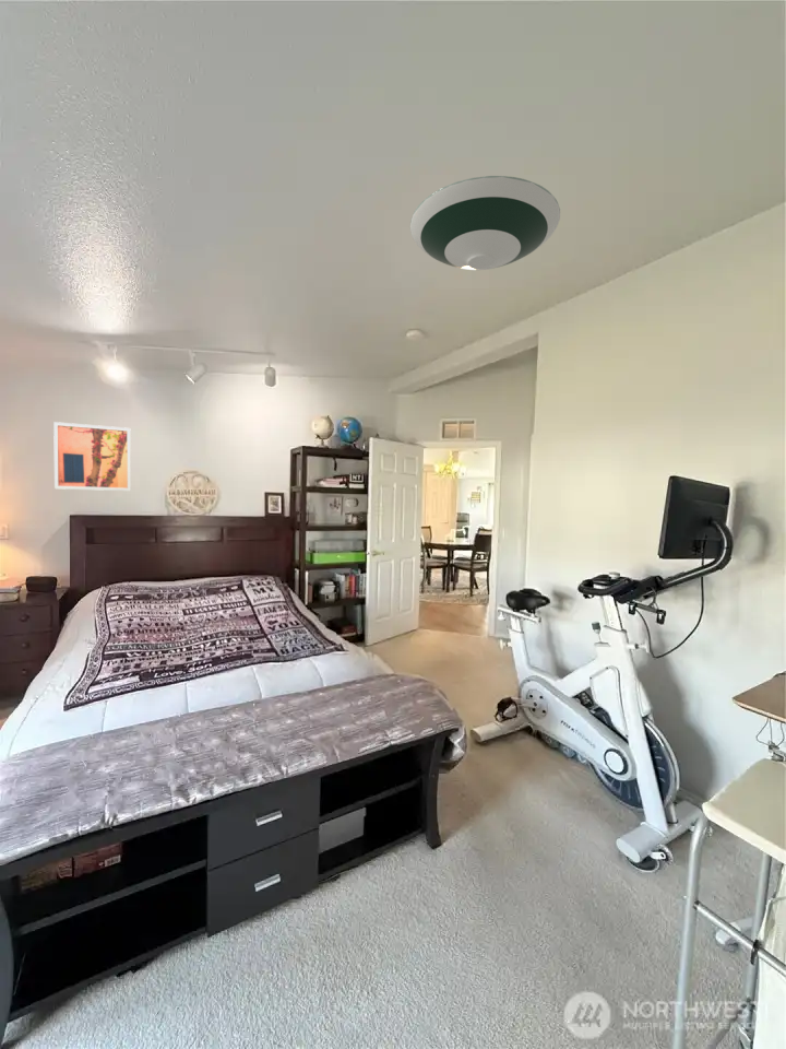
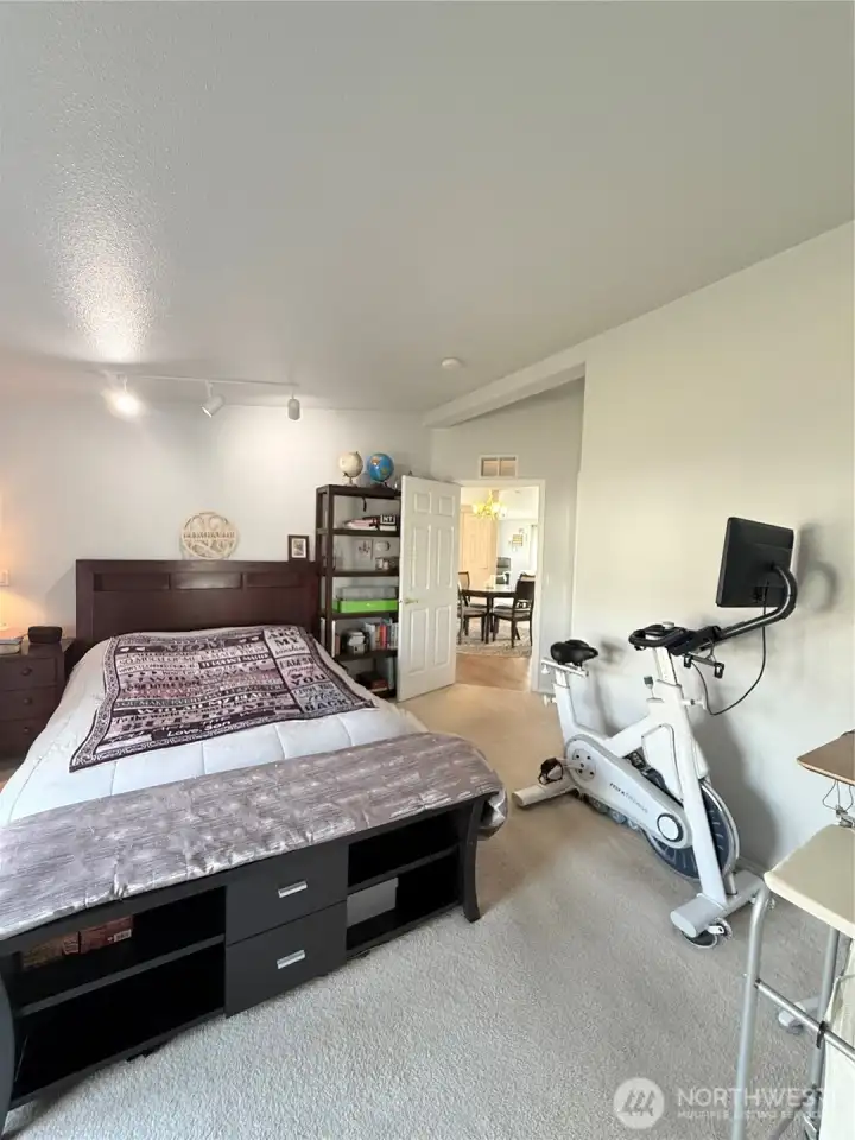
- wall art (93, 457)
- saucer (481, 245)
